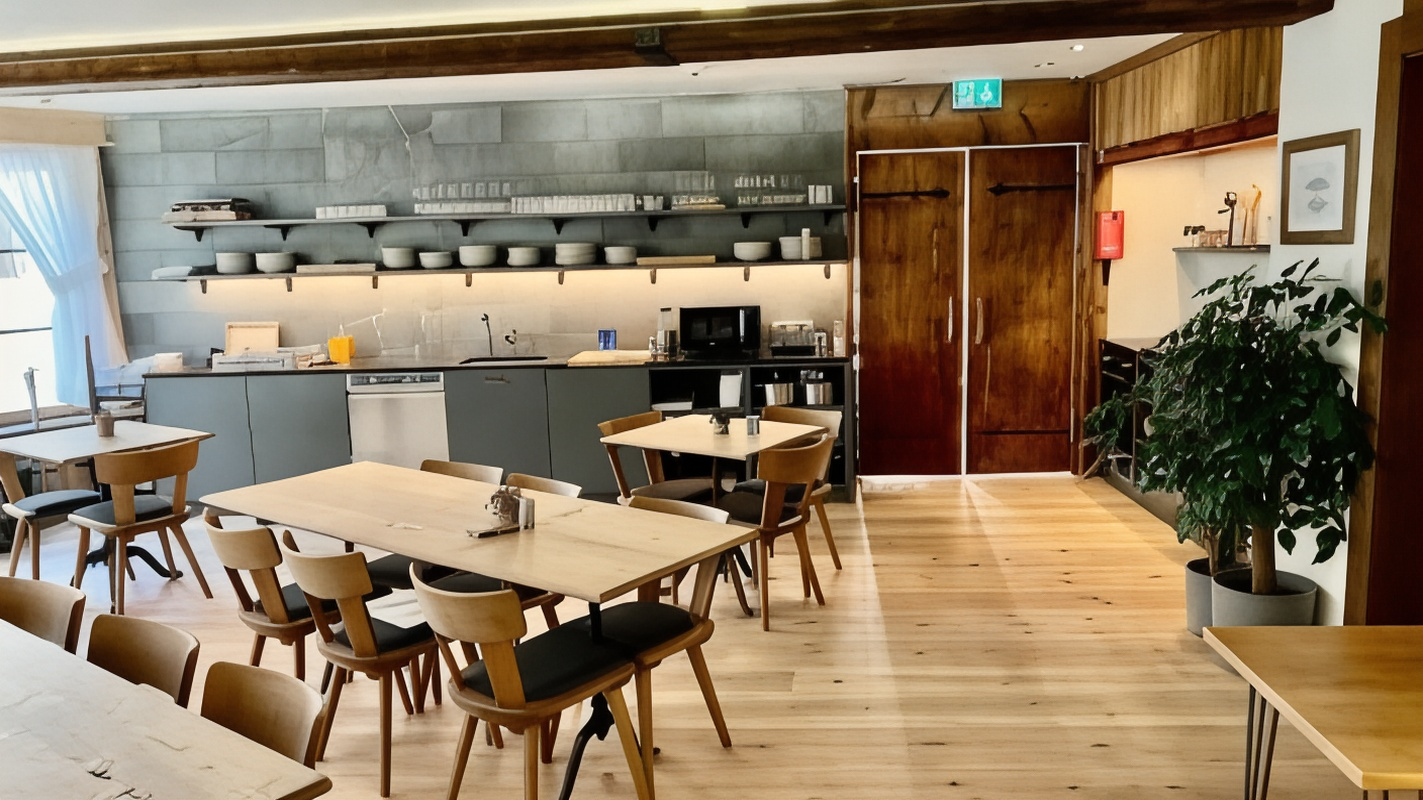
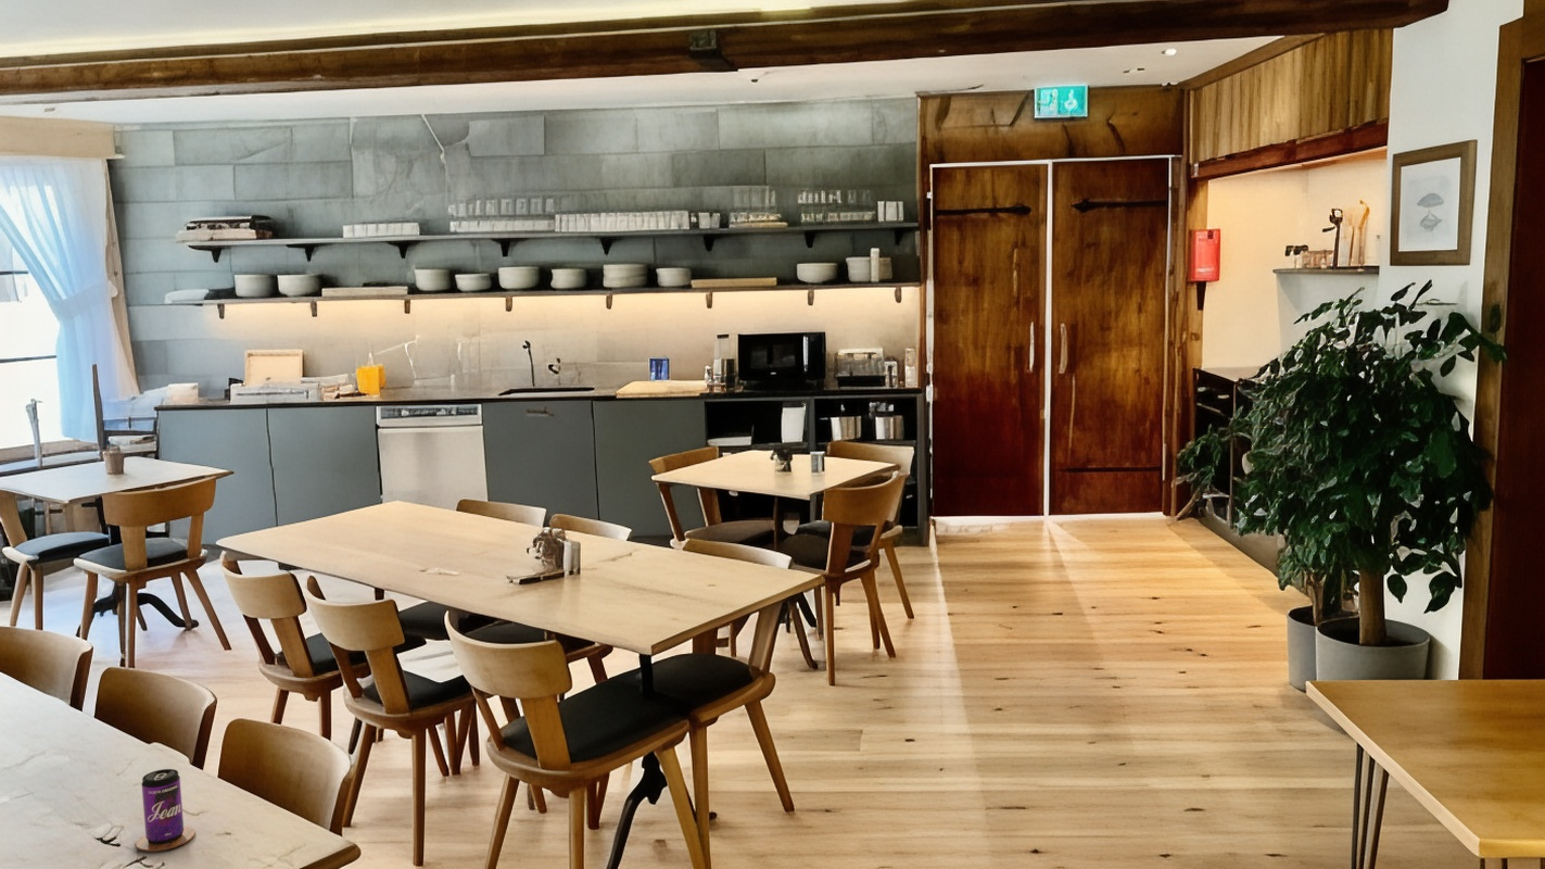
+ beverage can (163, 807)
